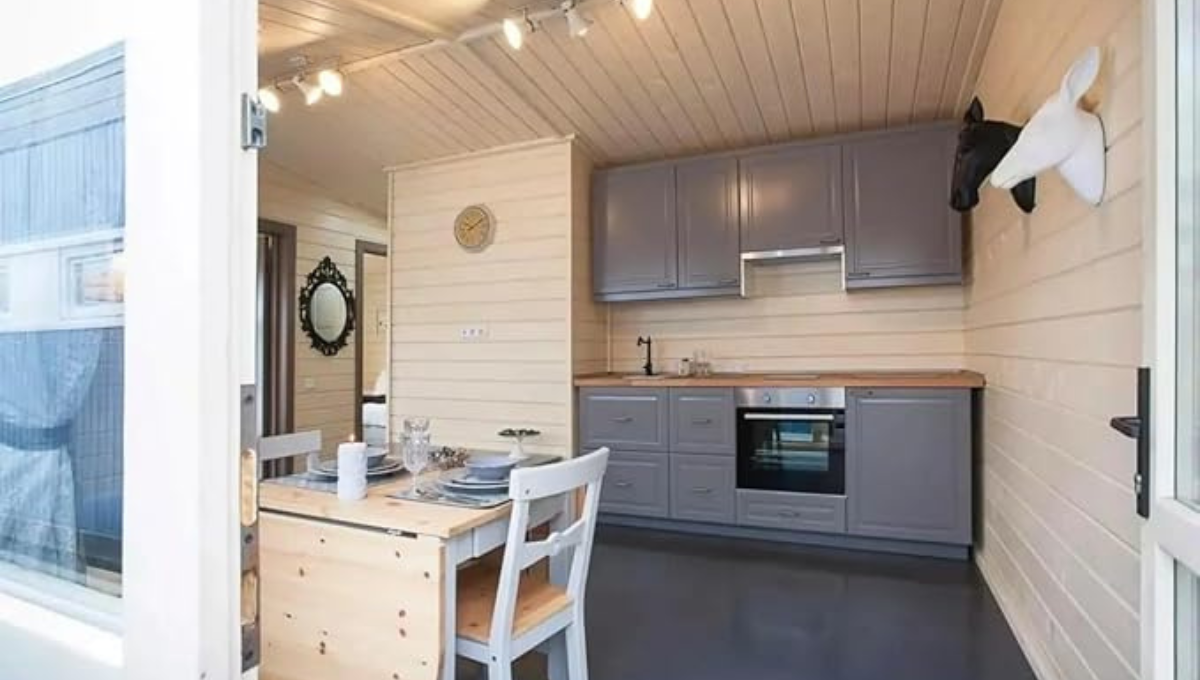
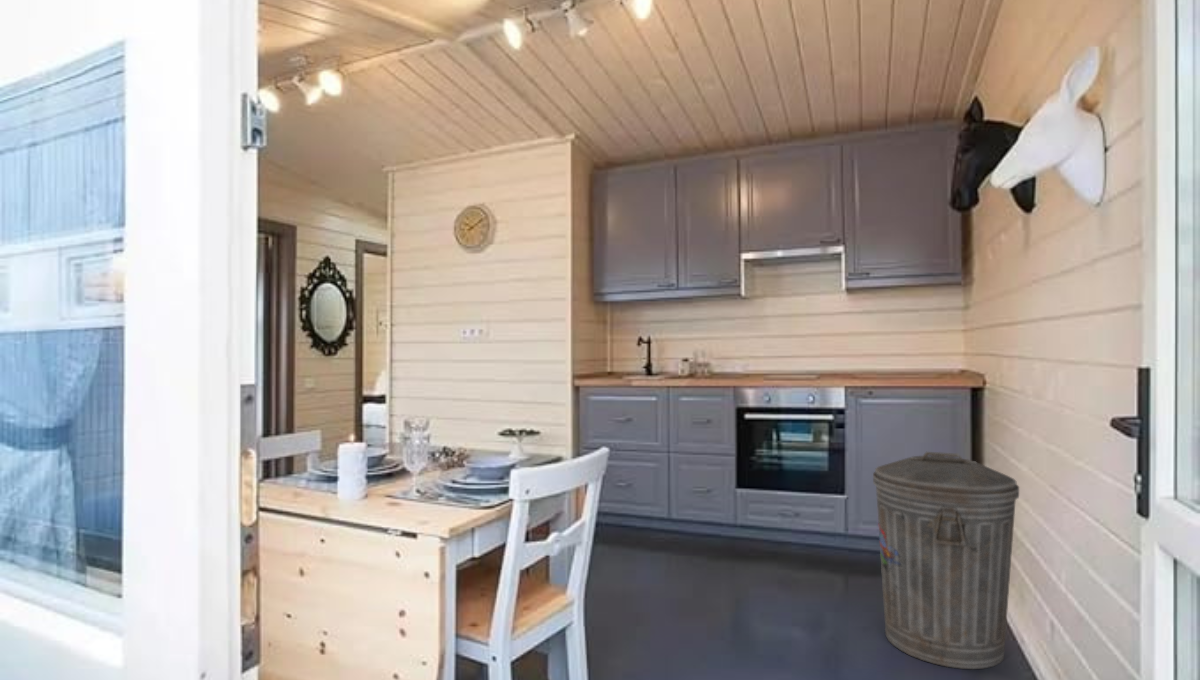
+ trash can (942, 547)
